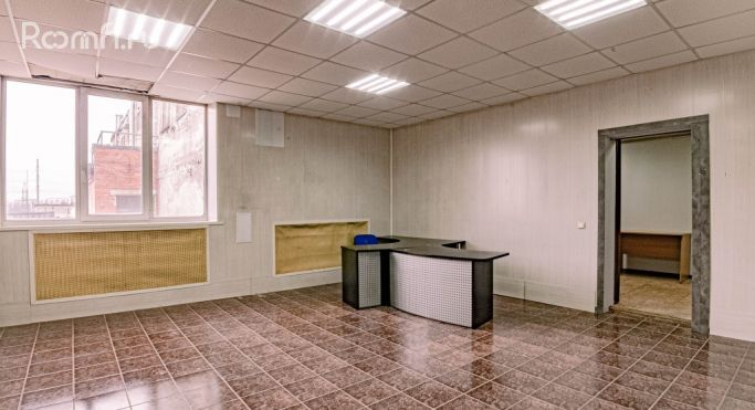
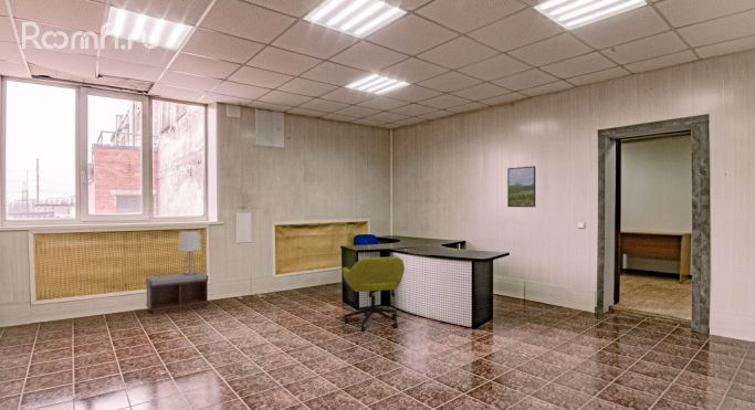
+ lamp (189, 252)
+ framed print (521, 187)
+ office chair (373, 287)
+ bench (177, 291)
